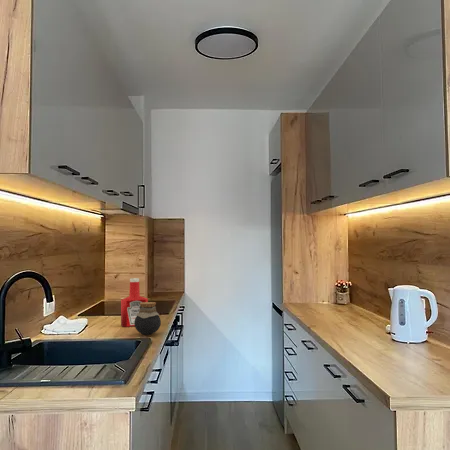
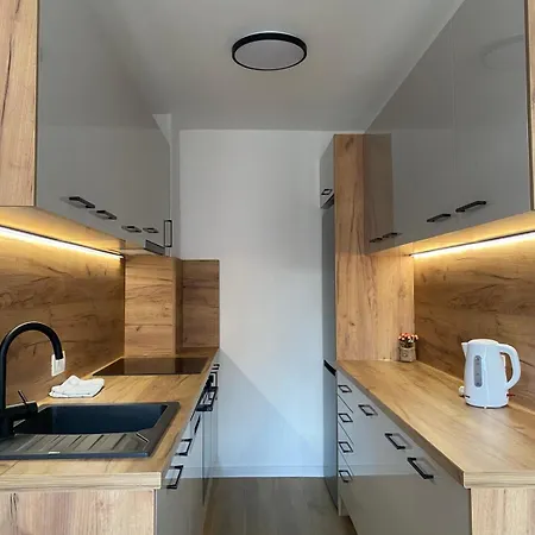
- soap bottle (134, 301)
- jar (148, 318)
